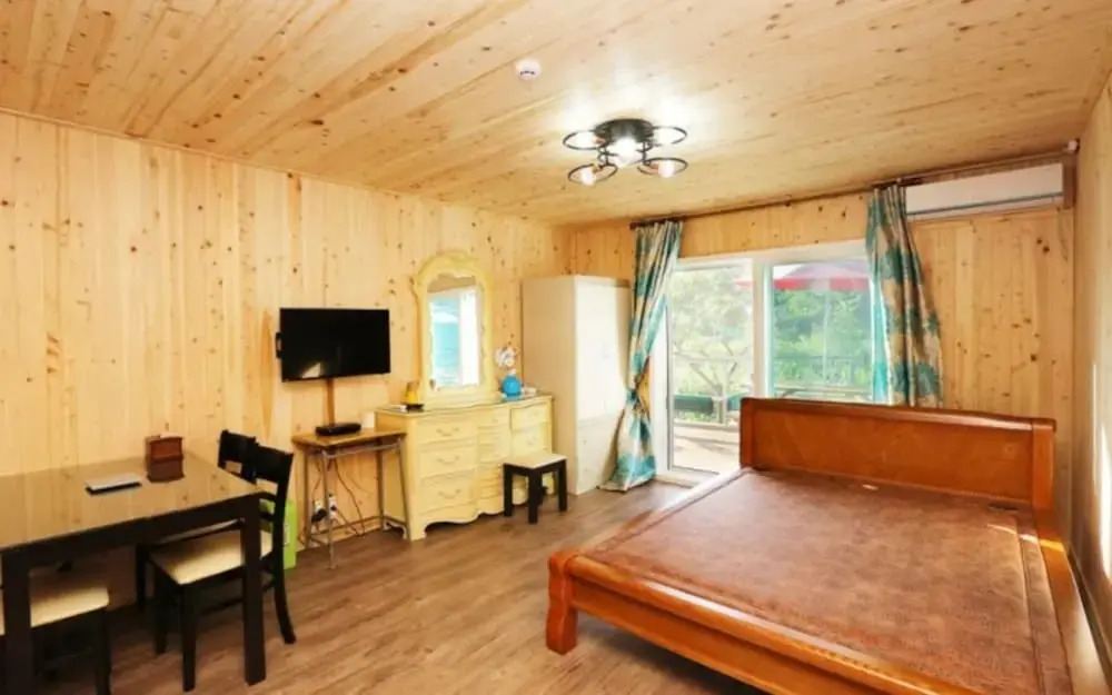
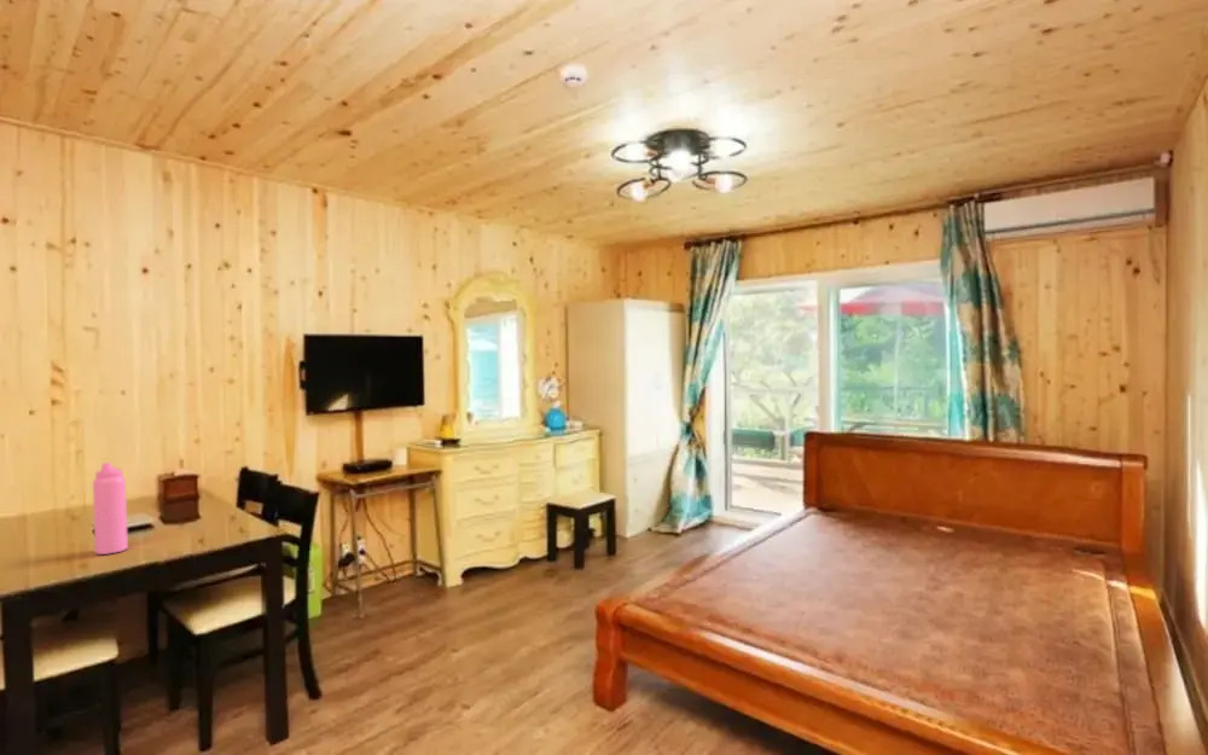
+ water bottle (110, 506)
